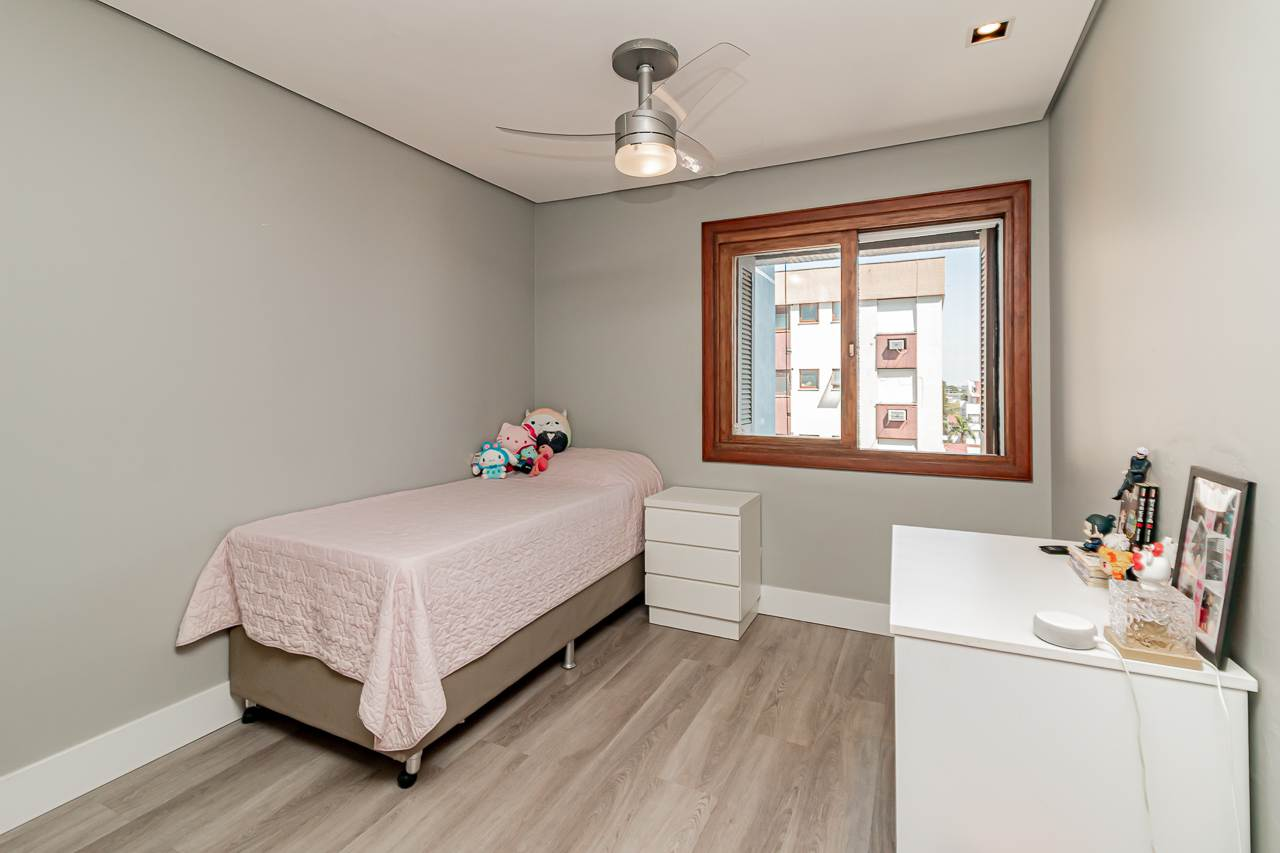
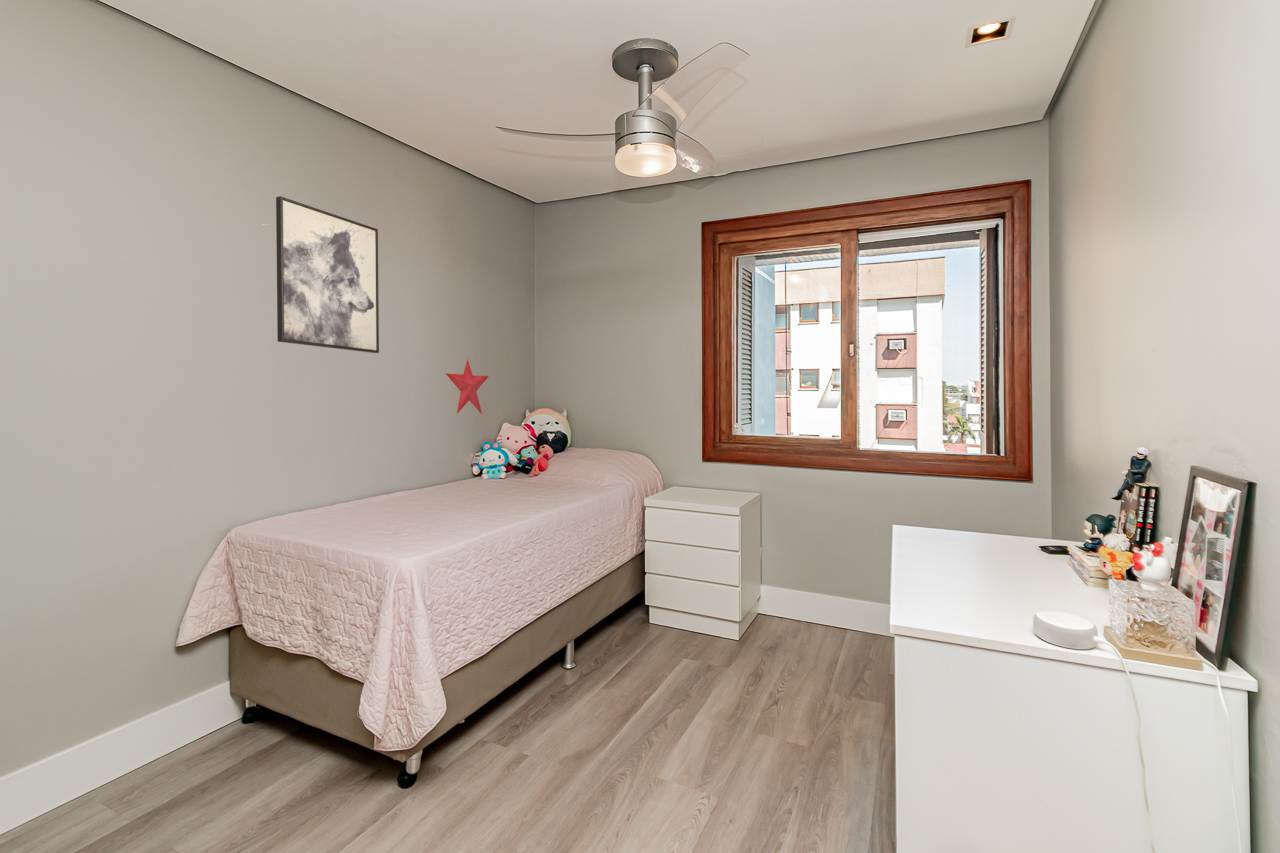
+ wall art (331, 281)
+ decorative star (468, 386)
